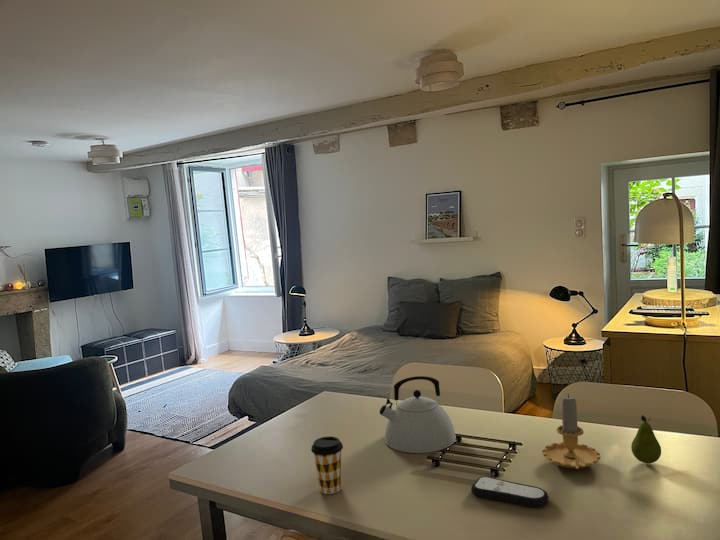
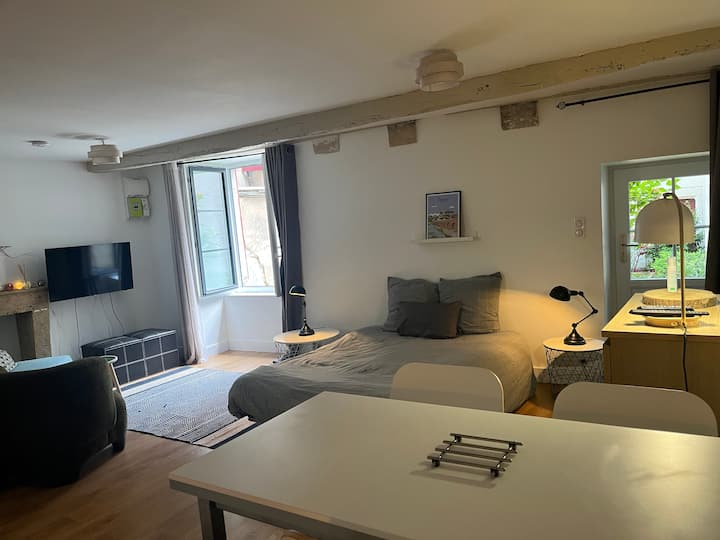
- coffee cup (328, 465)
- remote control (509, 491)
- fruit (645, 438)
- candle (571, 430)
- kettle (416, 407)
